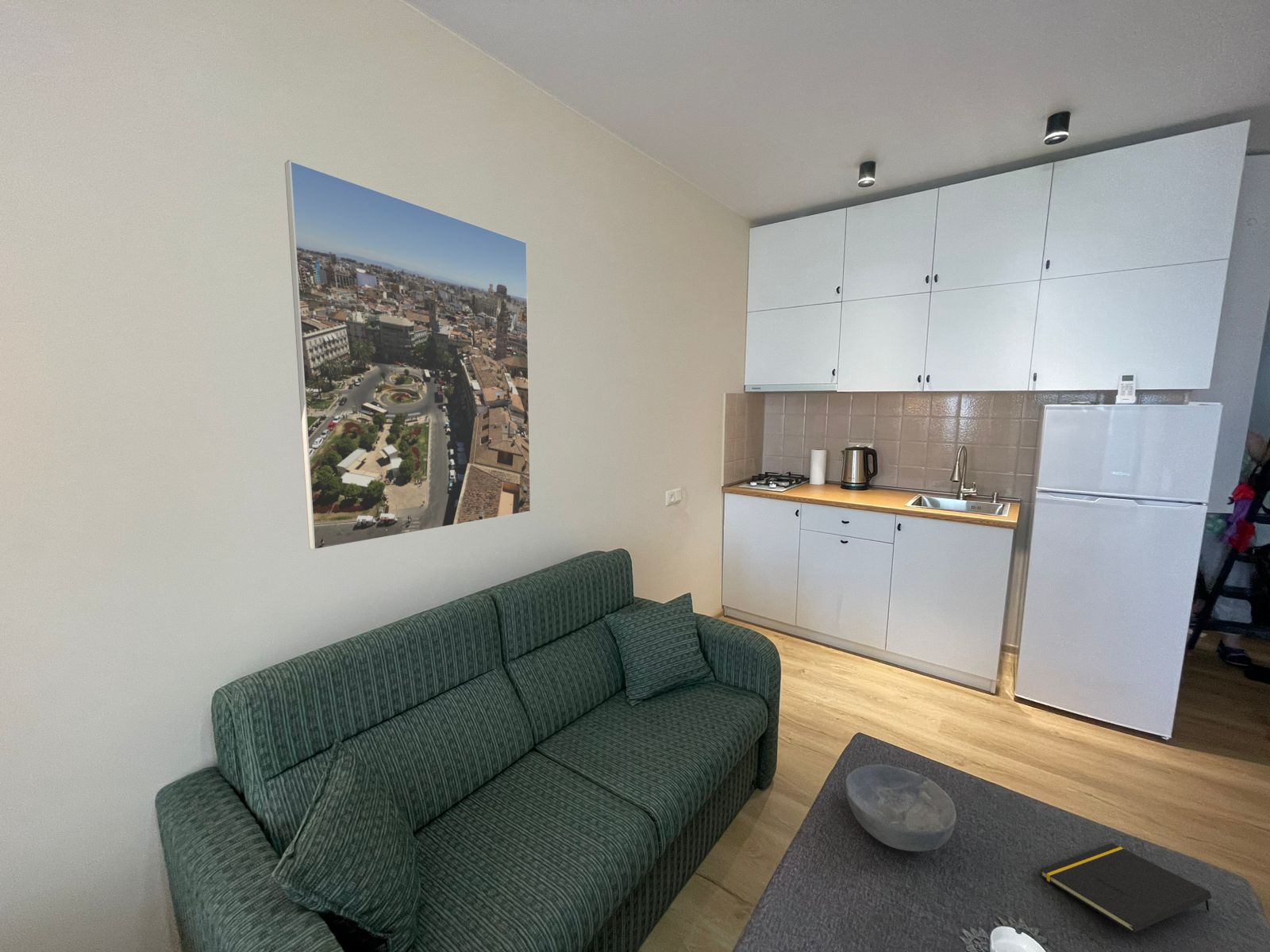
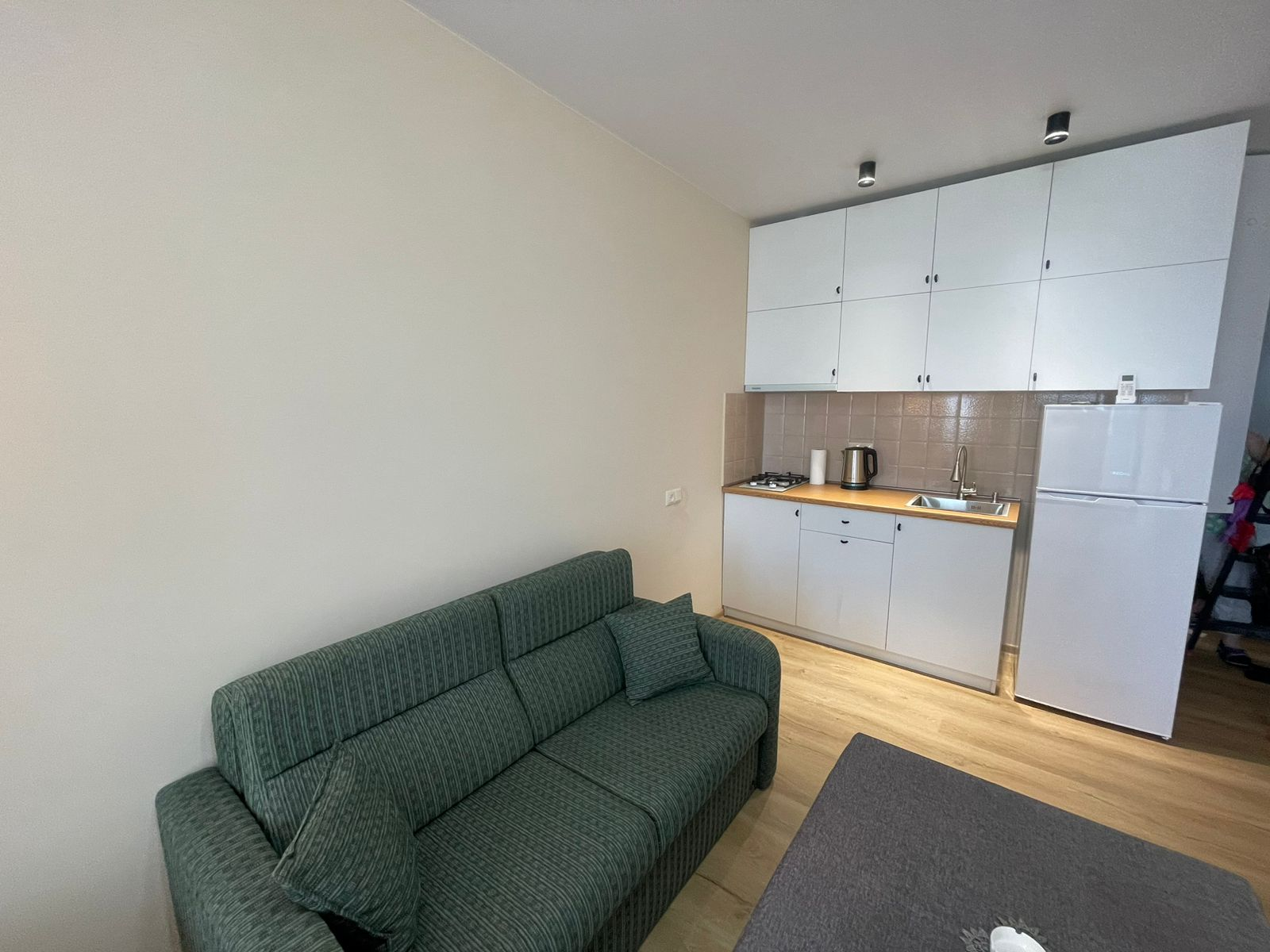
- bowl (897, 813)
- notepad (1122, 883)
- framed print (433, 374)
